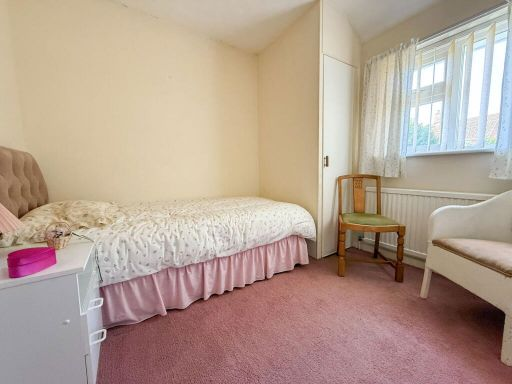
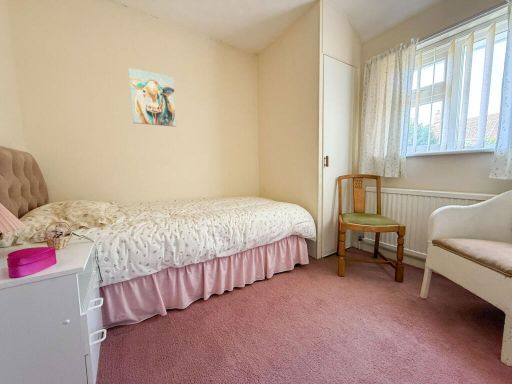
+ wall art (153, 99)
